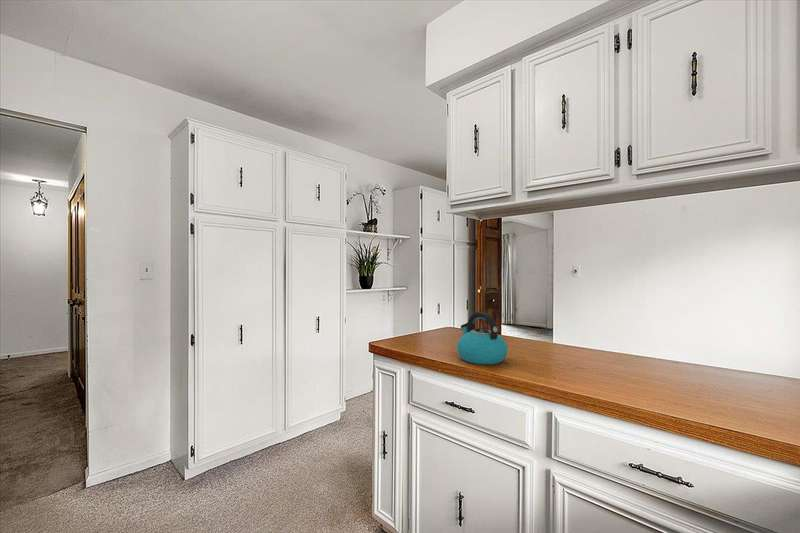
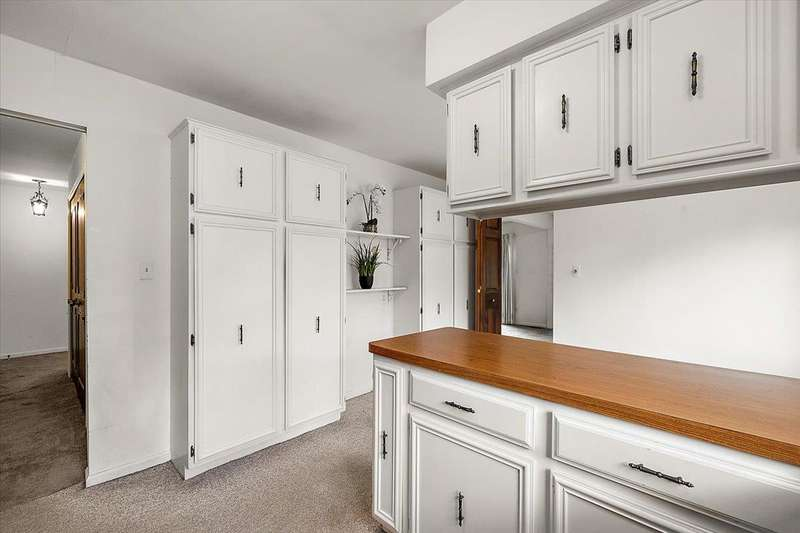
- kettle (479, 335)
